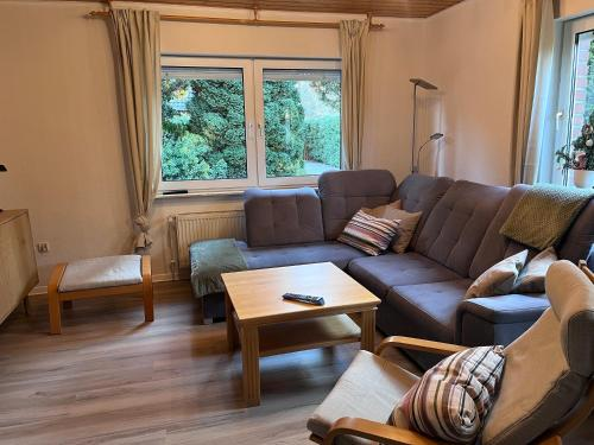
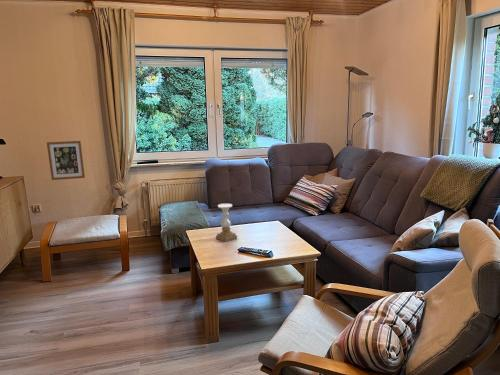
+ candle holder (225, 221)
+ wall art (66, 160)
